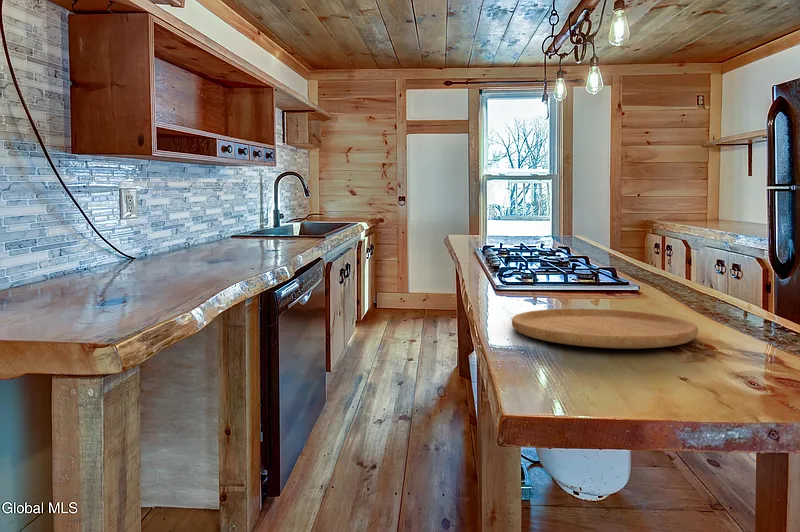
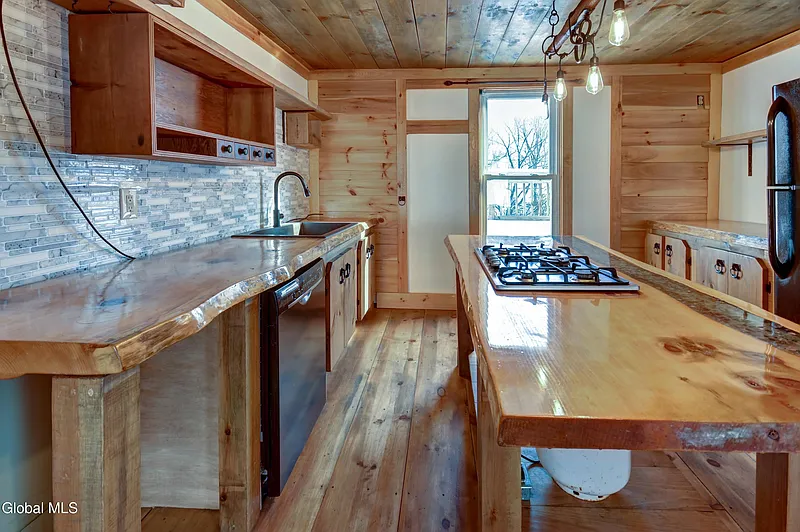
- cutting board (599, 326)
